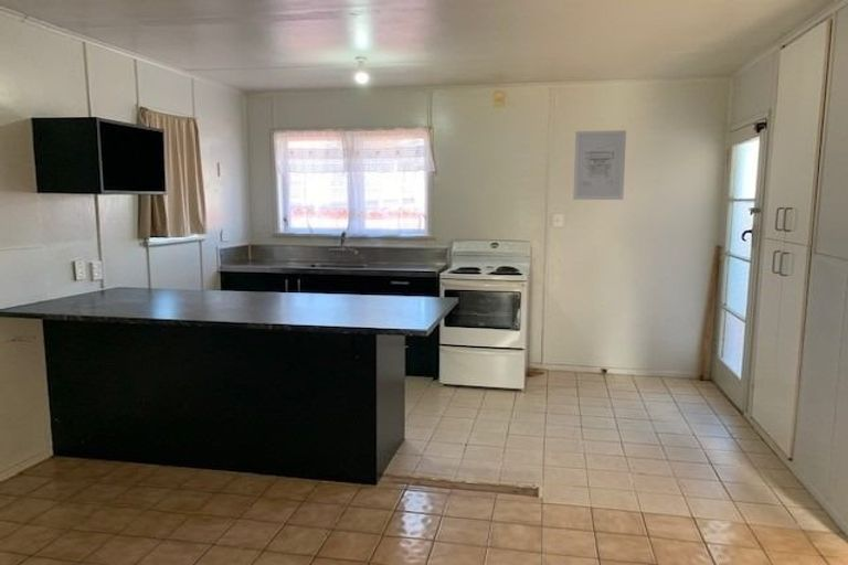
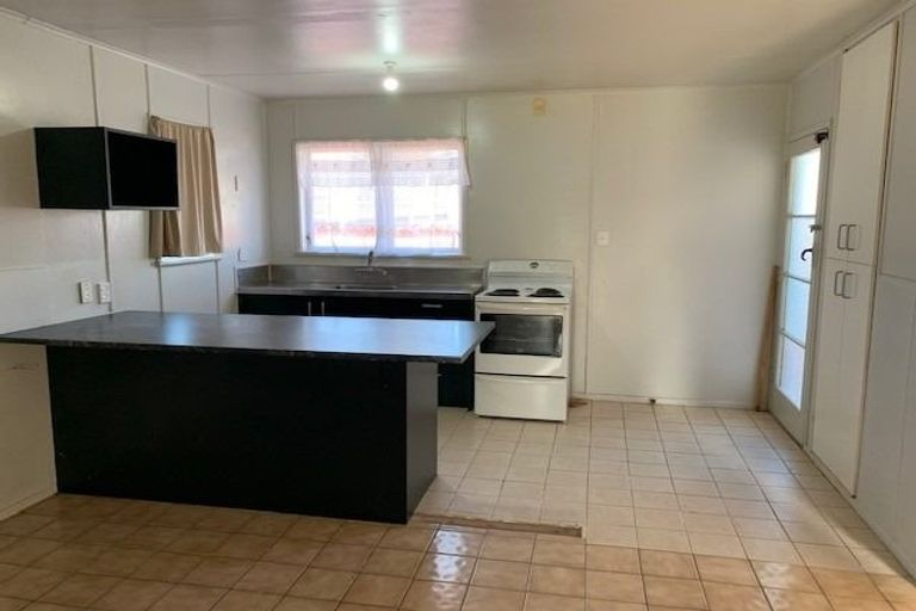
- wall art (598, 166)
